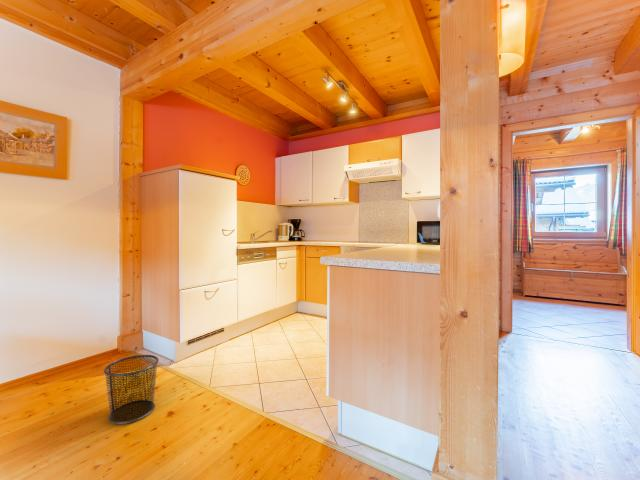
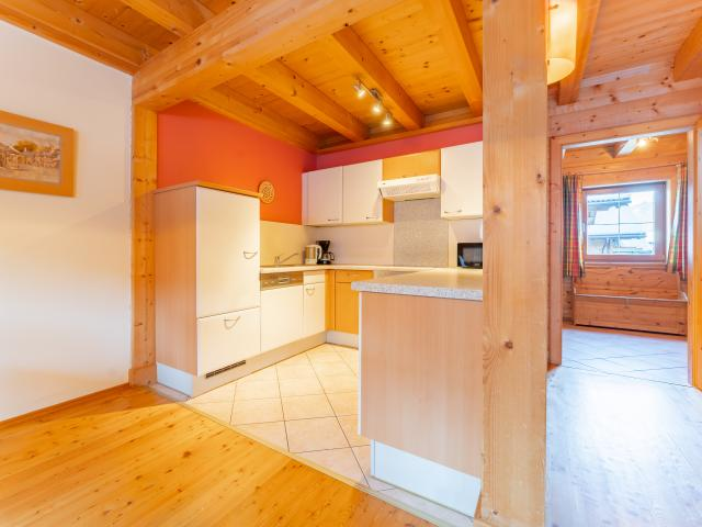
- waste bin (132, 388)
